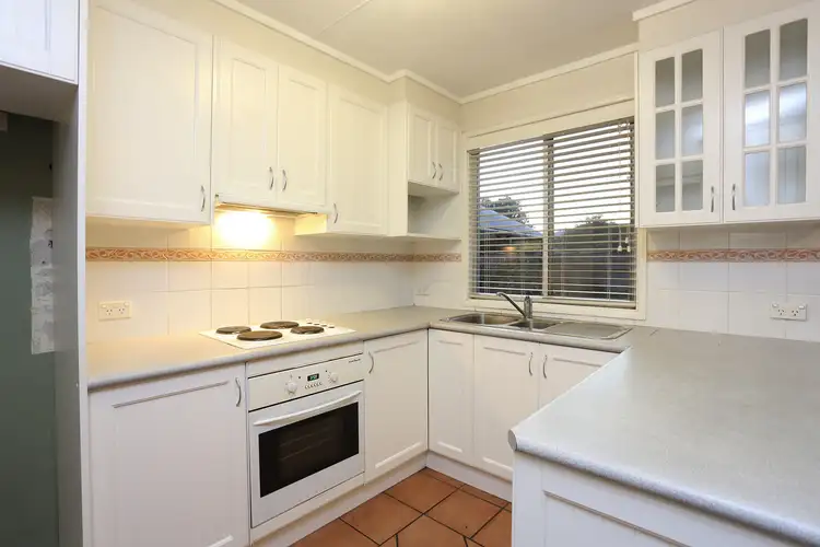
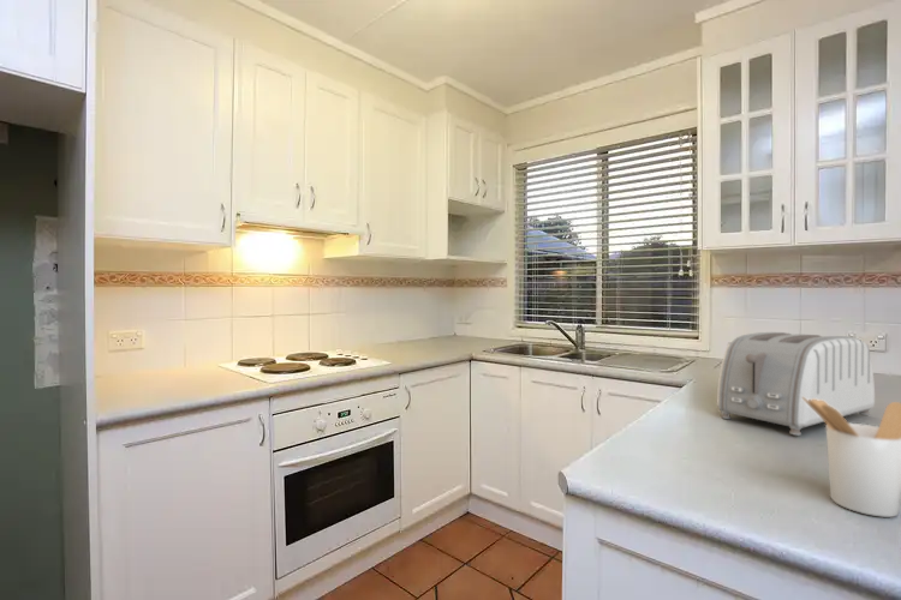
+ utensil holder (849, 450)
+ toaster (793, 376)
